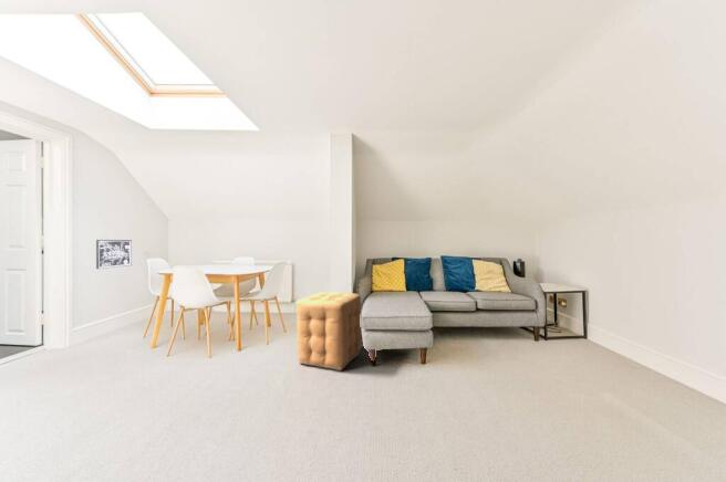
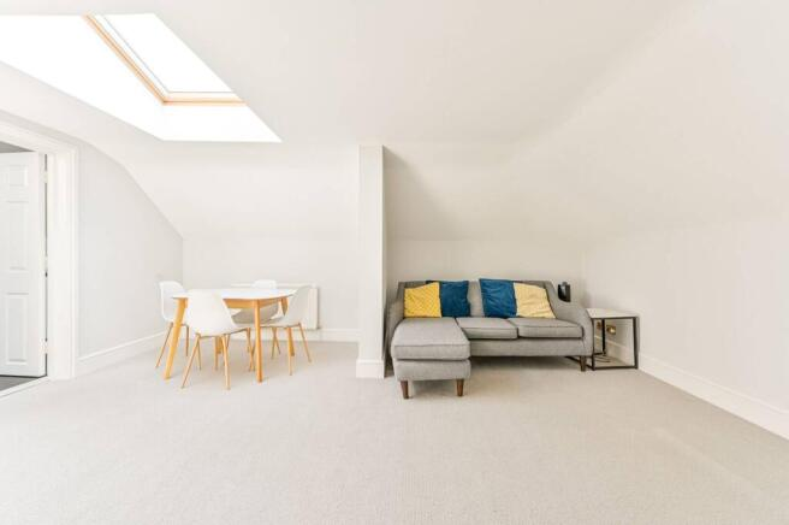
- wall art (114, 253)
- ottoman (330, 327)
